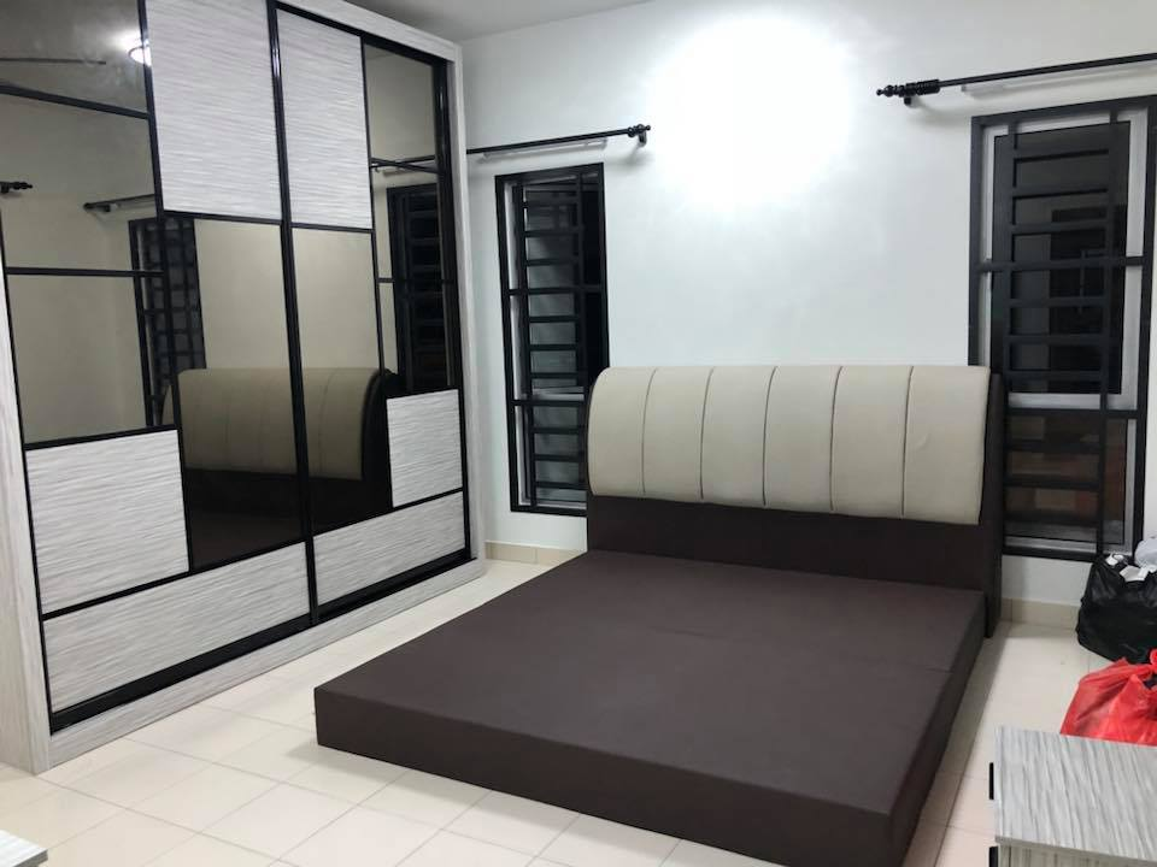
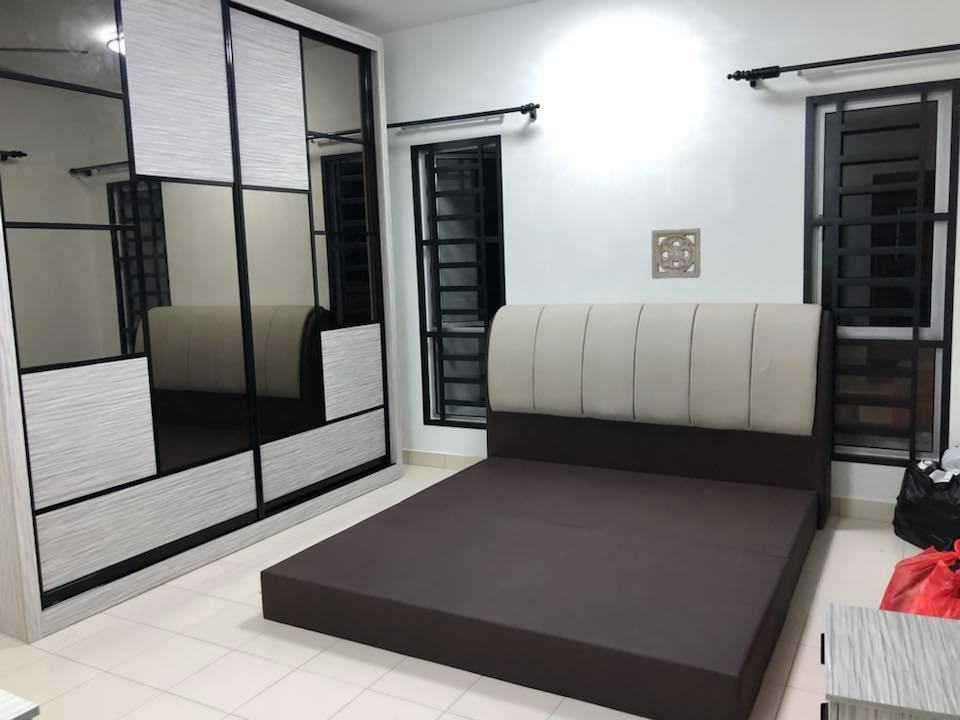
+ wall ornament (676, 254)
